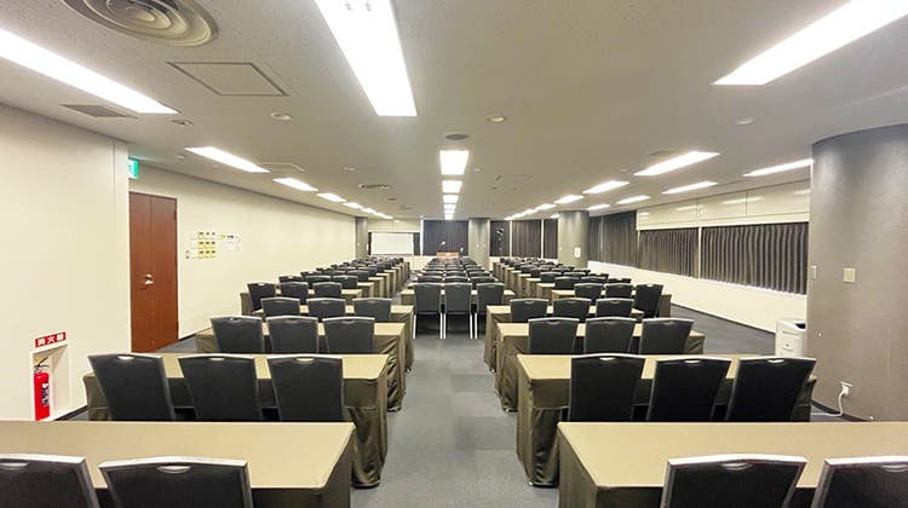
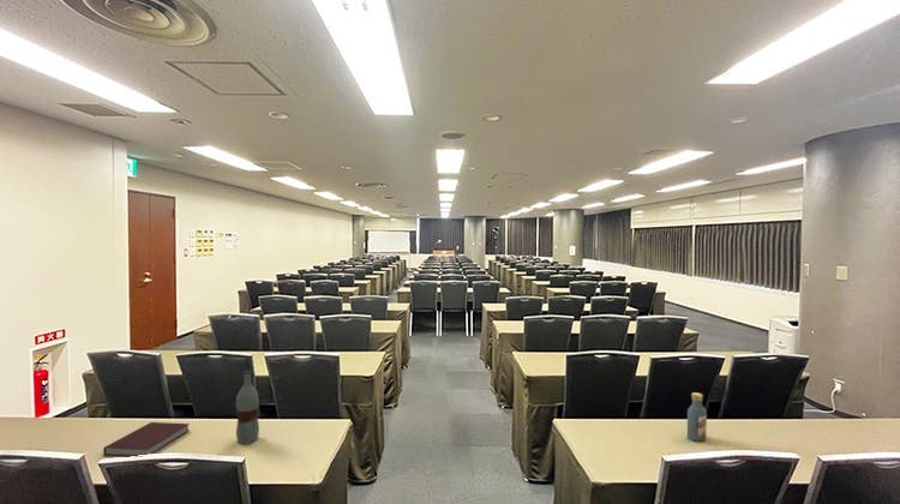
+ notebook (149, 438)
+ bottle (247, 404)
+ vodka (696, 415)
